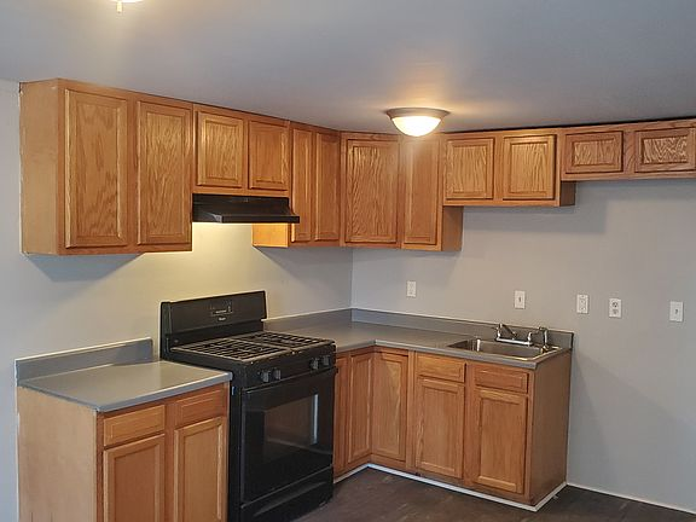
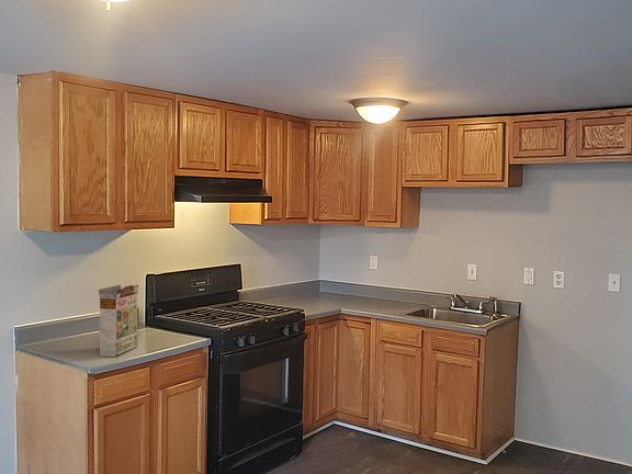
+ cereal box (119, 318)
